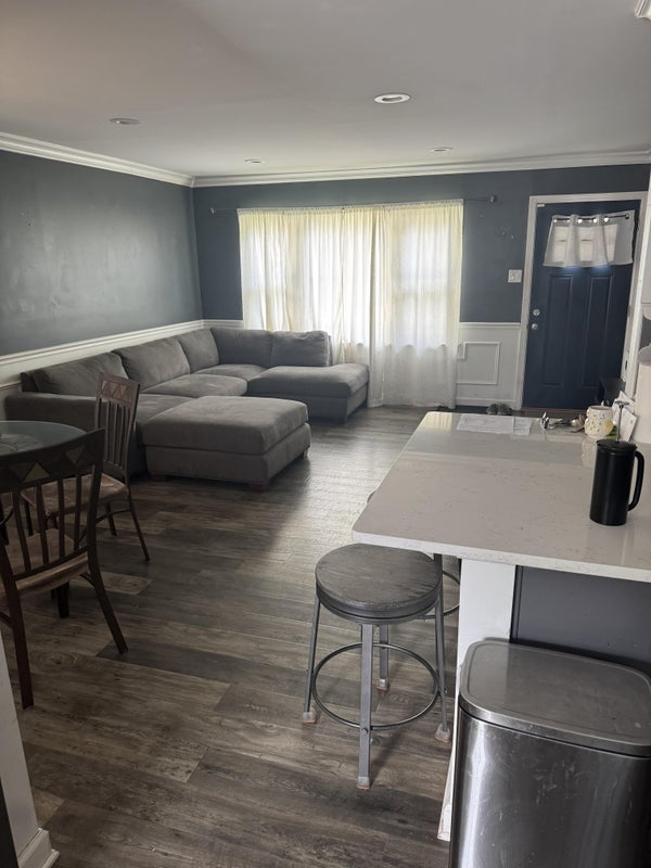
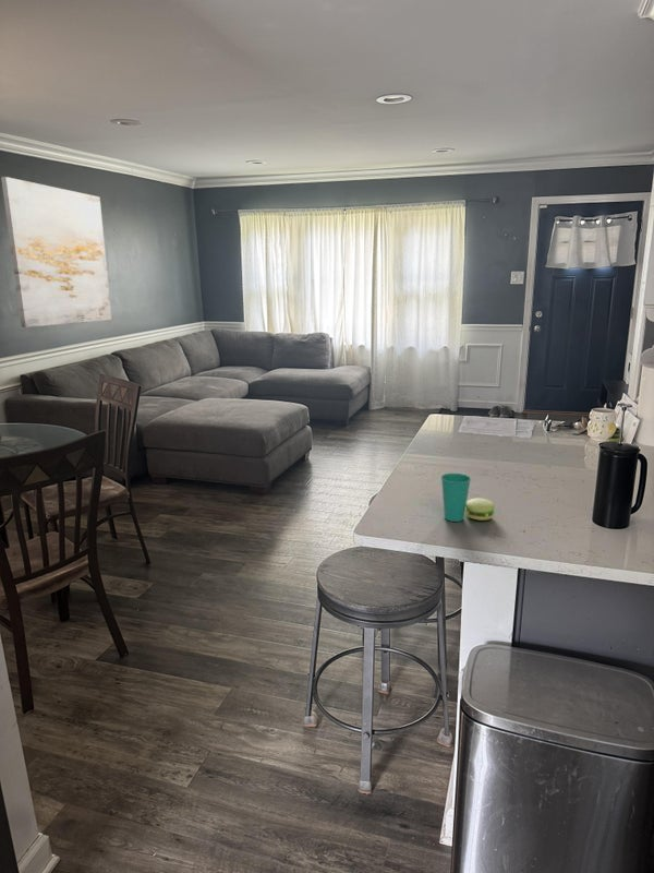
+ cup (467, 497)
+ wall art (63, 256)
